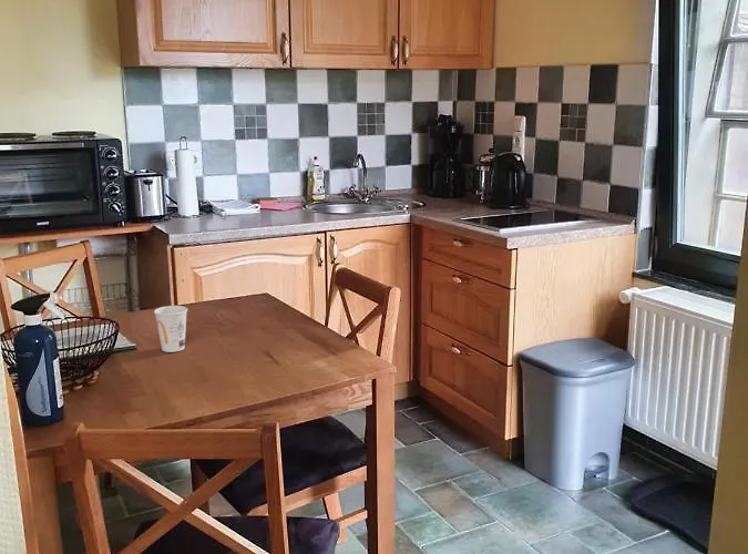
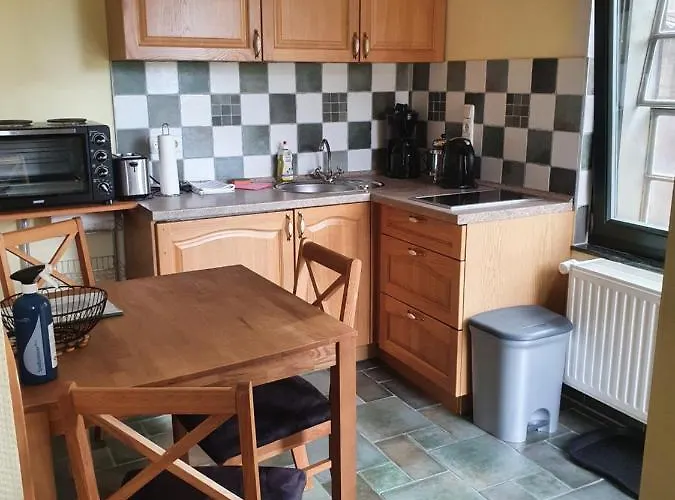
- cup (172, 329)
